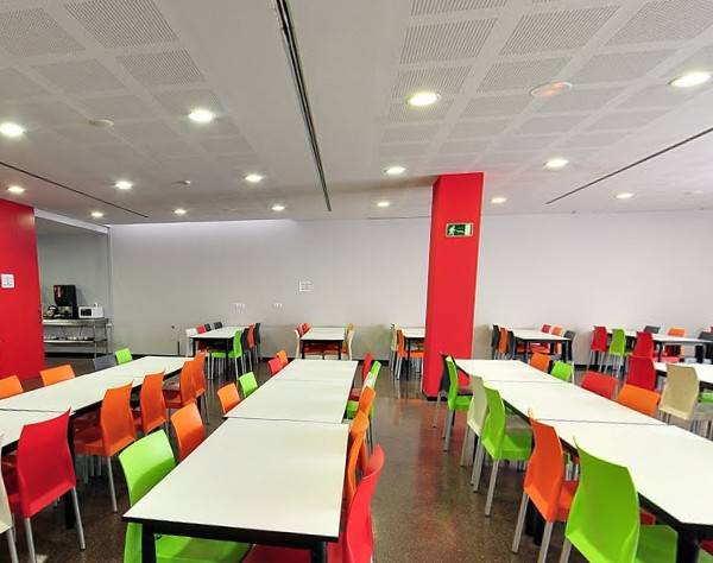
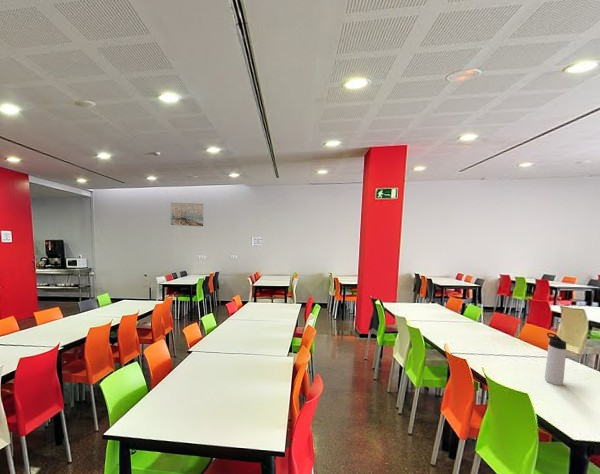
+ thermos bottle (553, 358)
+ wall art (186, 214)
